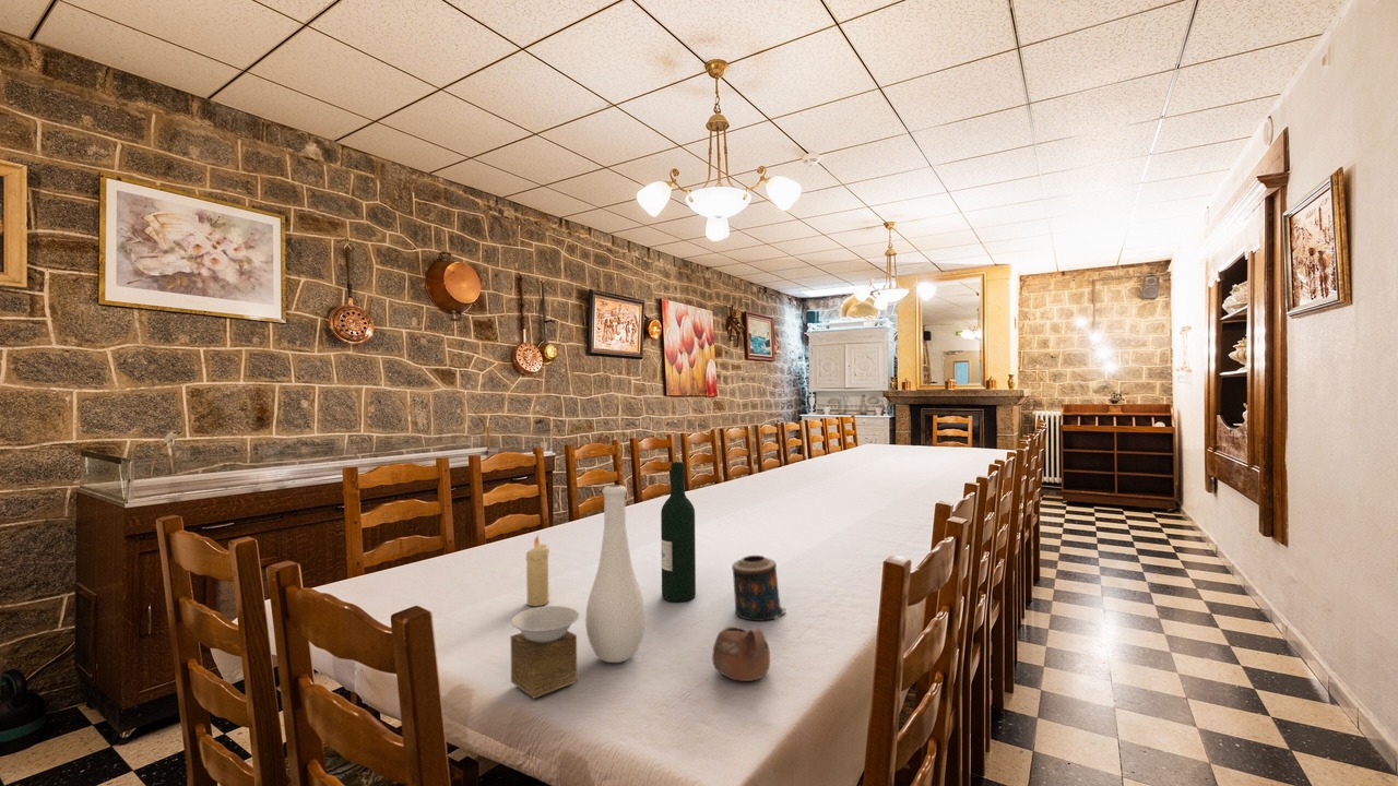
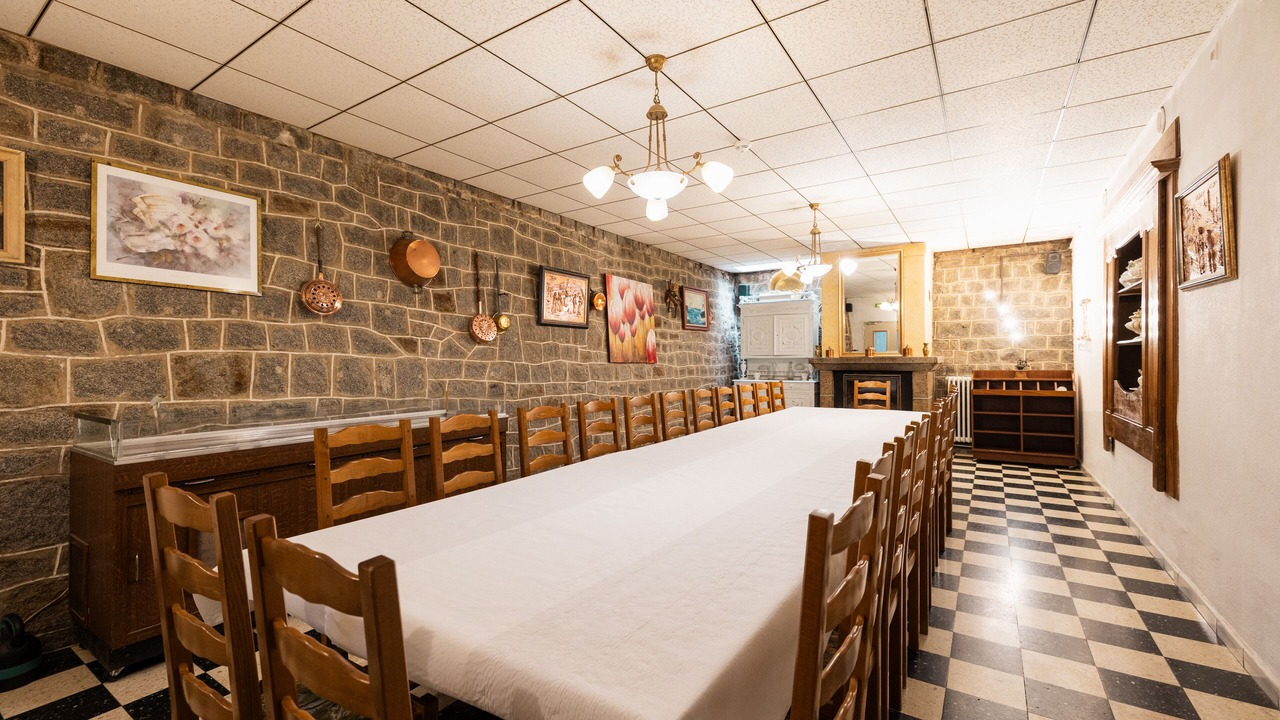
- cup (741, 648)
- vase (592, 586)
- candle (758, 583)
- wine bottle (677, 529)
- candle (537, 569)
